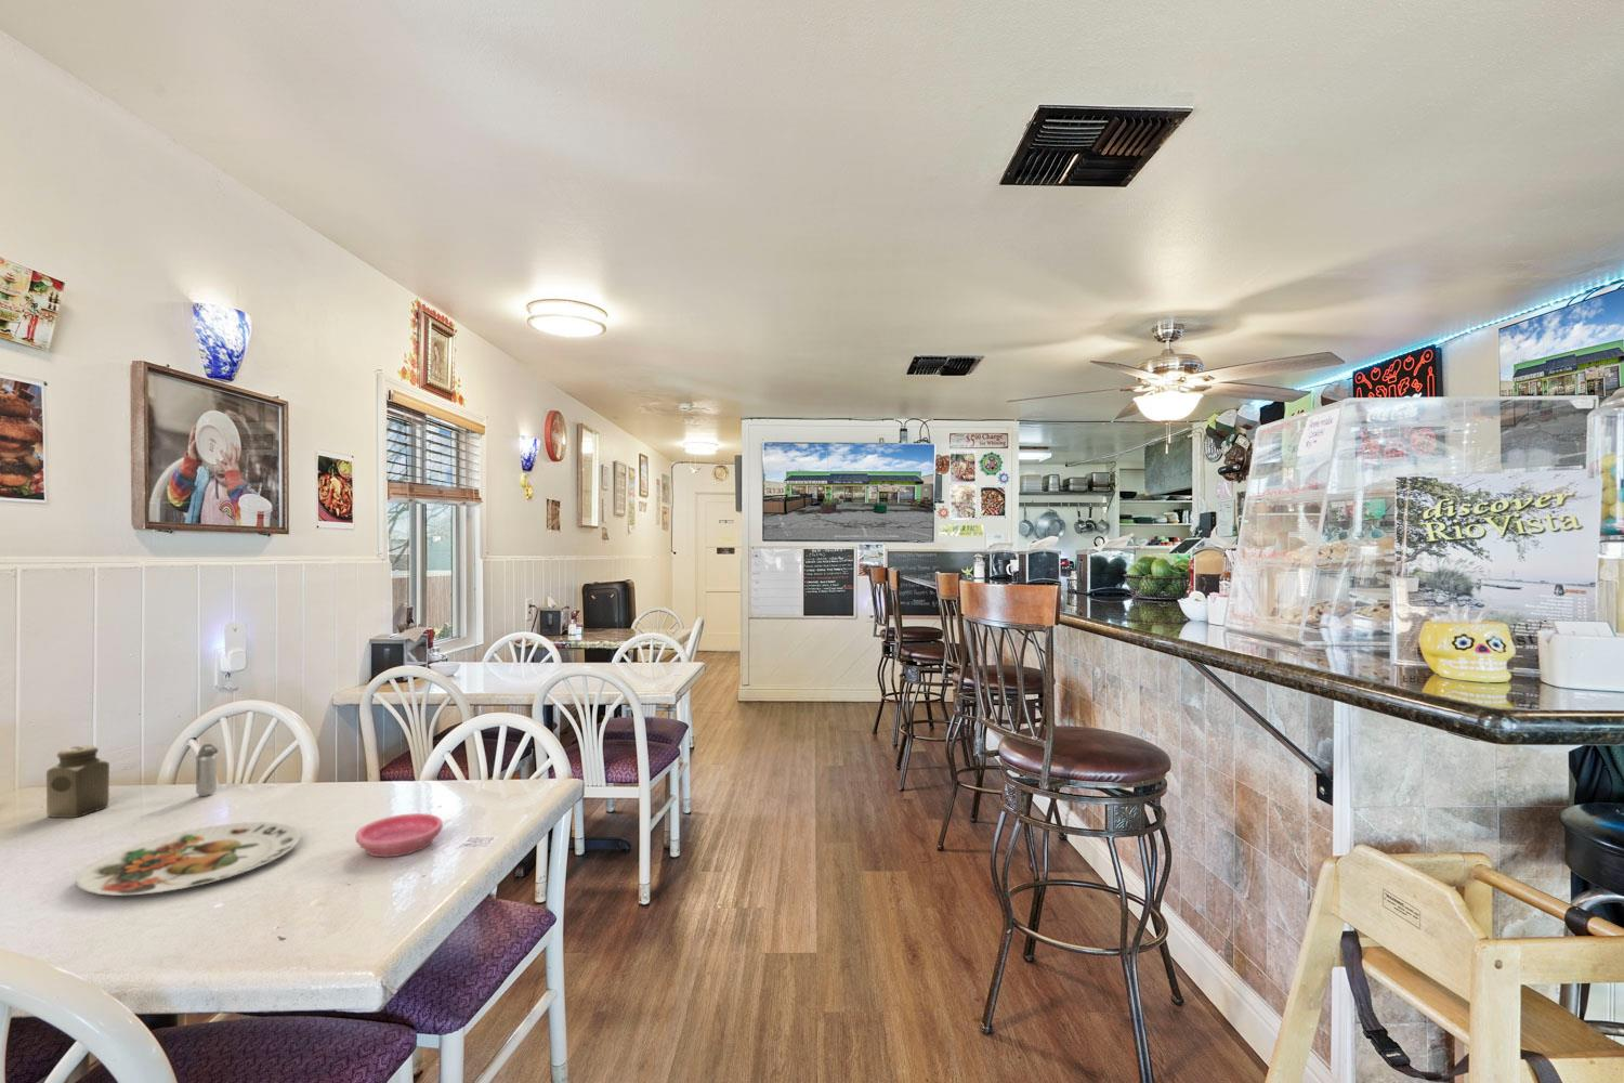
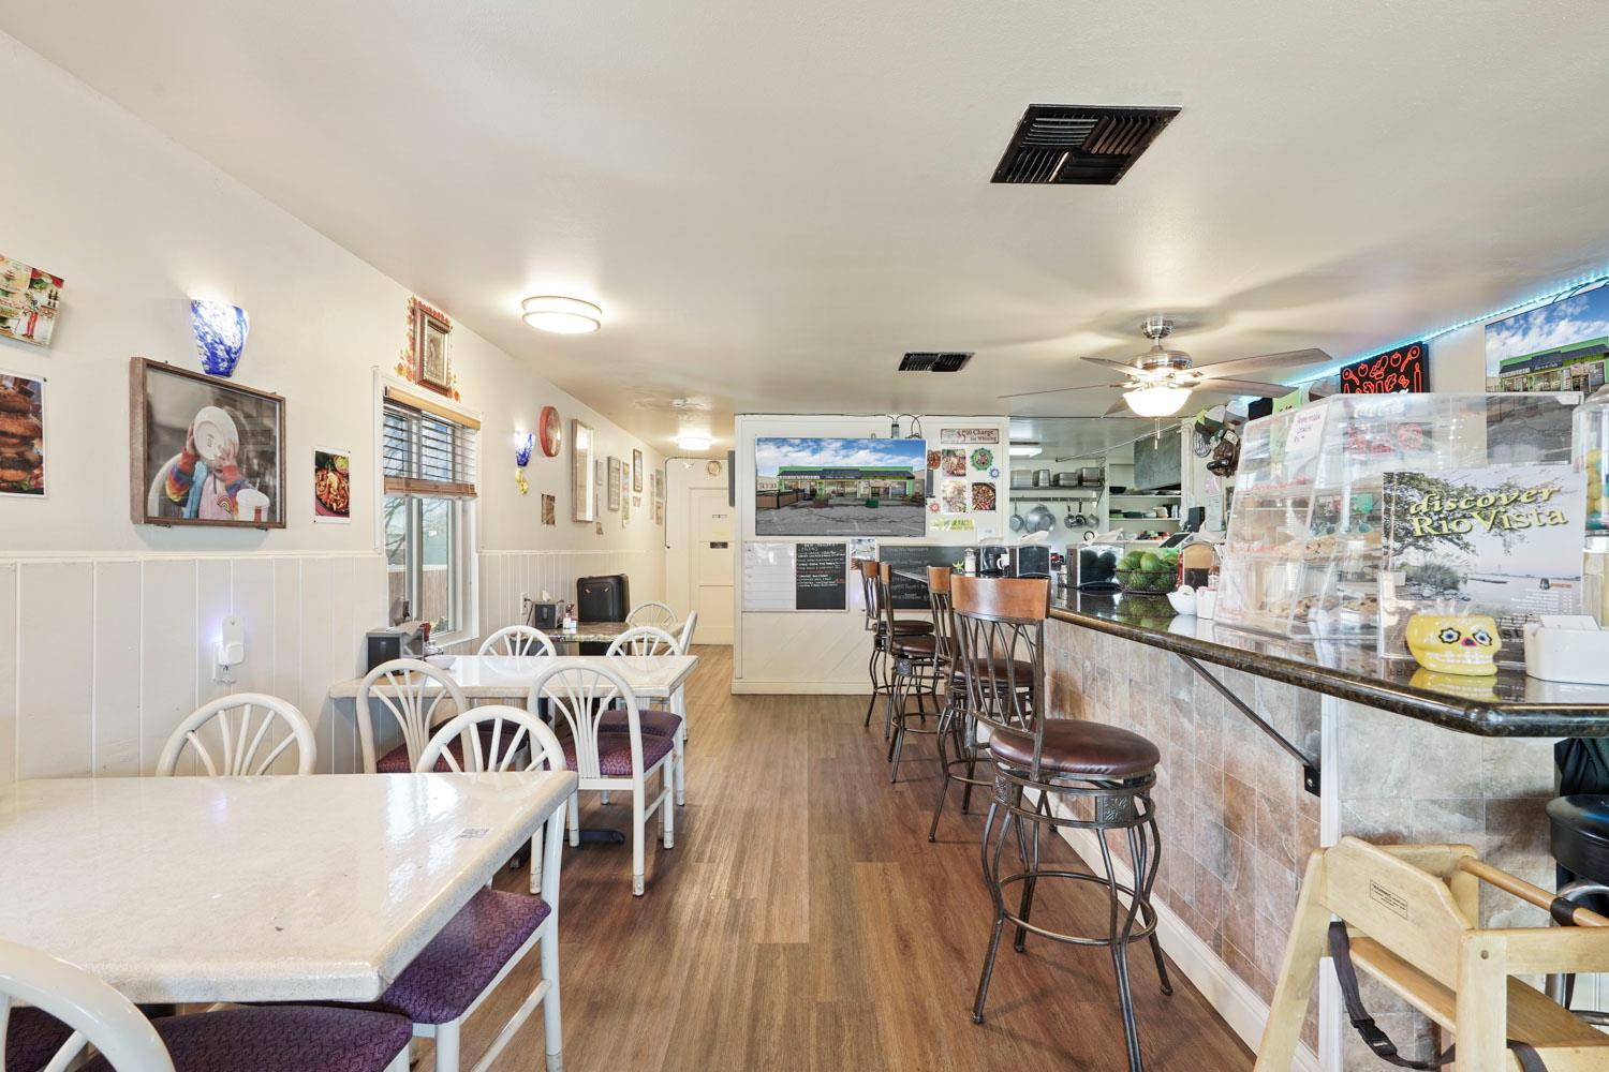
- shaker (205, 769)
- salt shaker (79, 778)
- plate (196, 858)
- saucer (400, 836)
